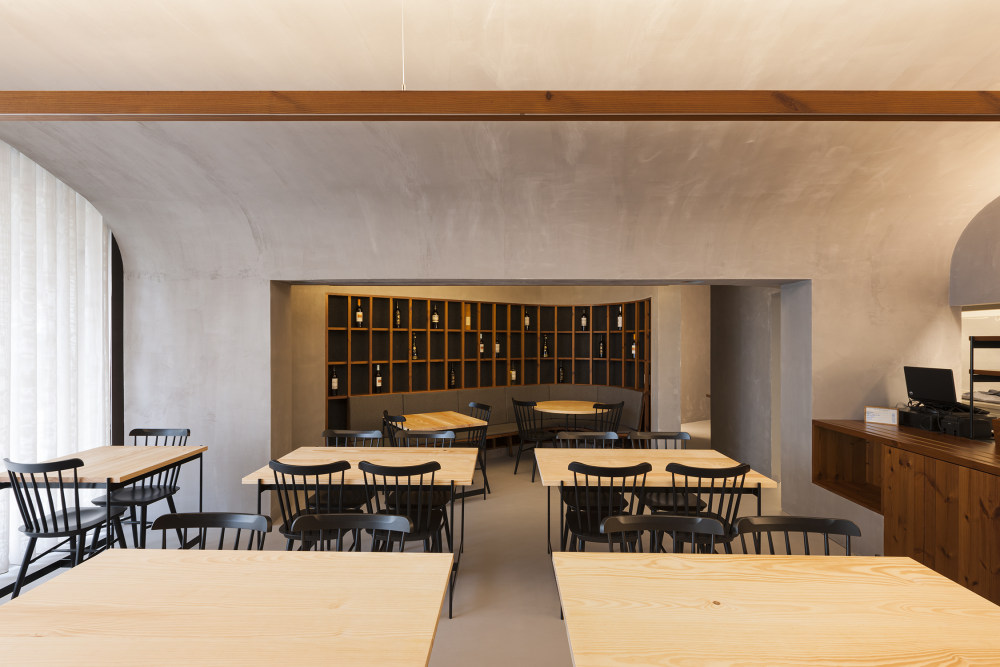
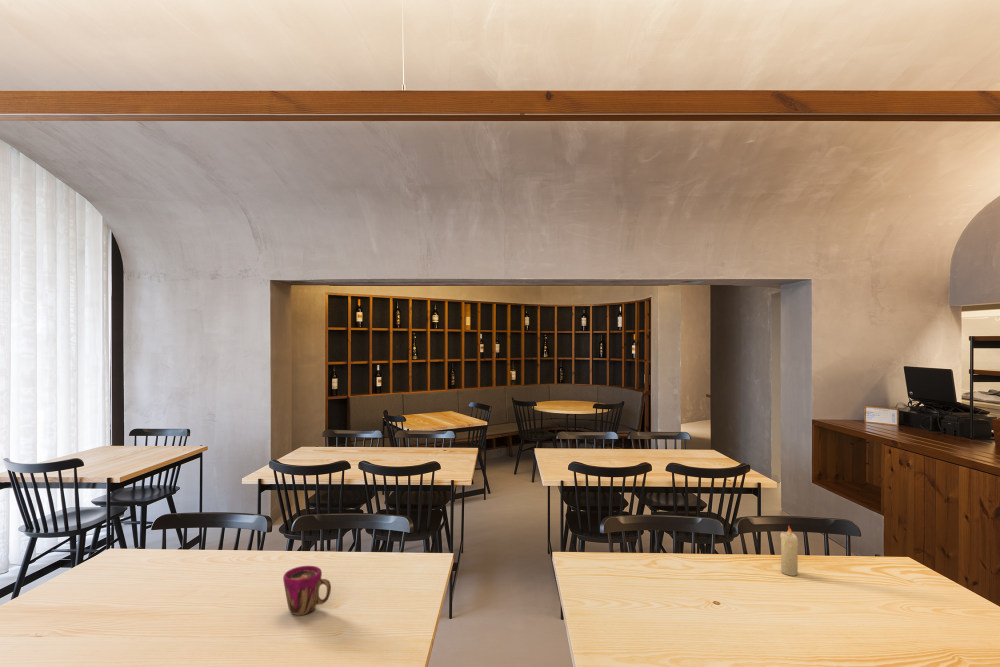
+ cup (307, 591)
+ candle (789, 549)
